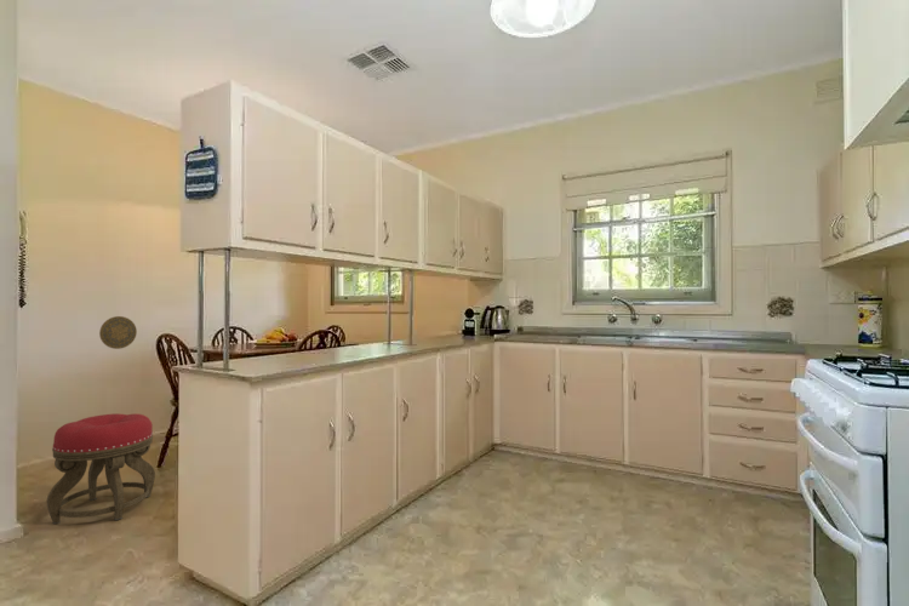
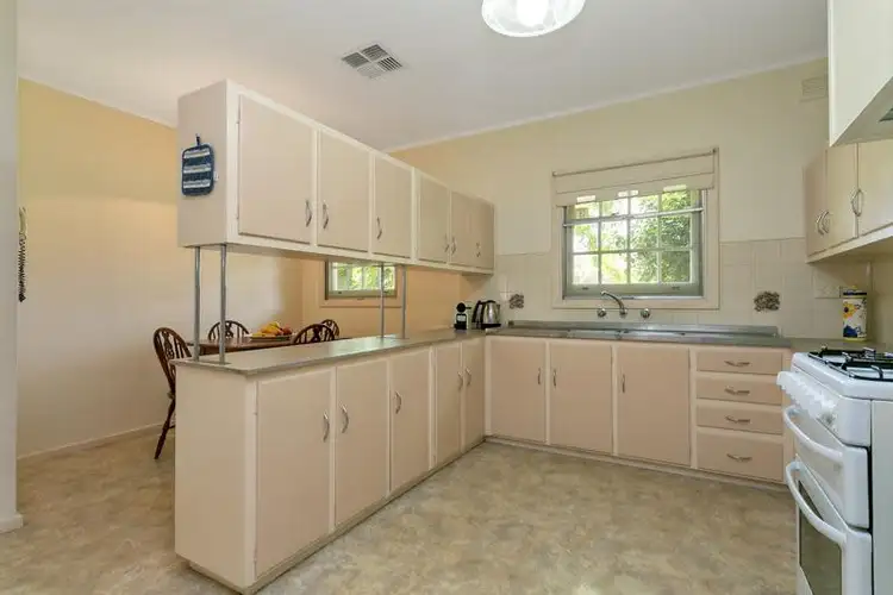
- stool (104, 463)
- decorative plate (119, 332)
